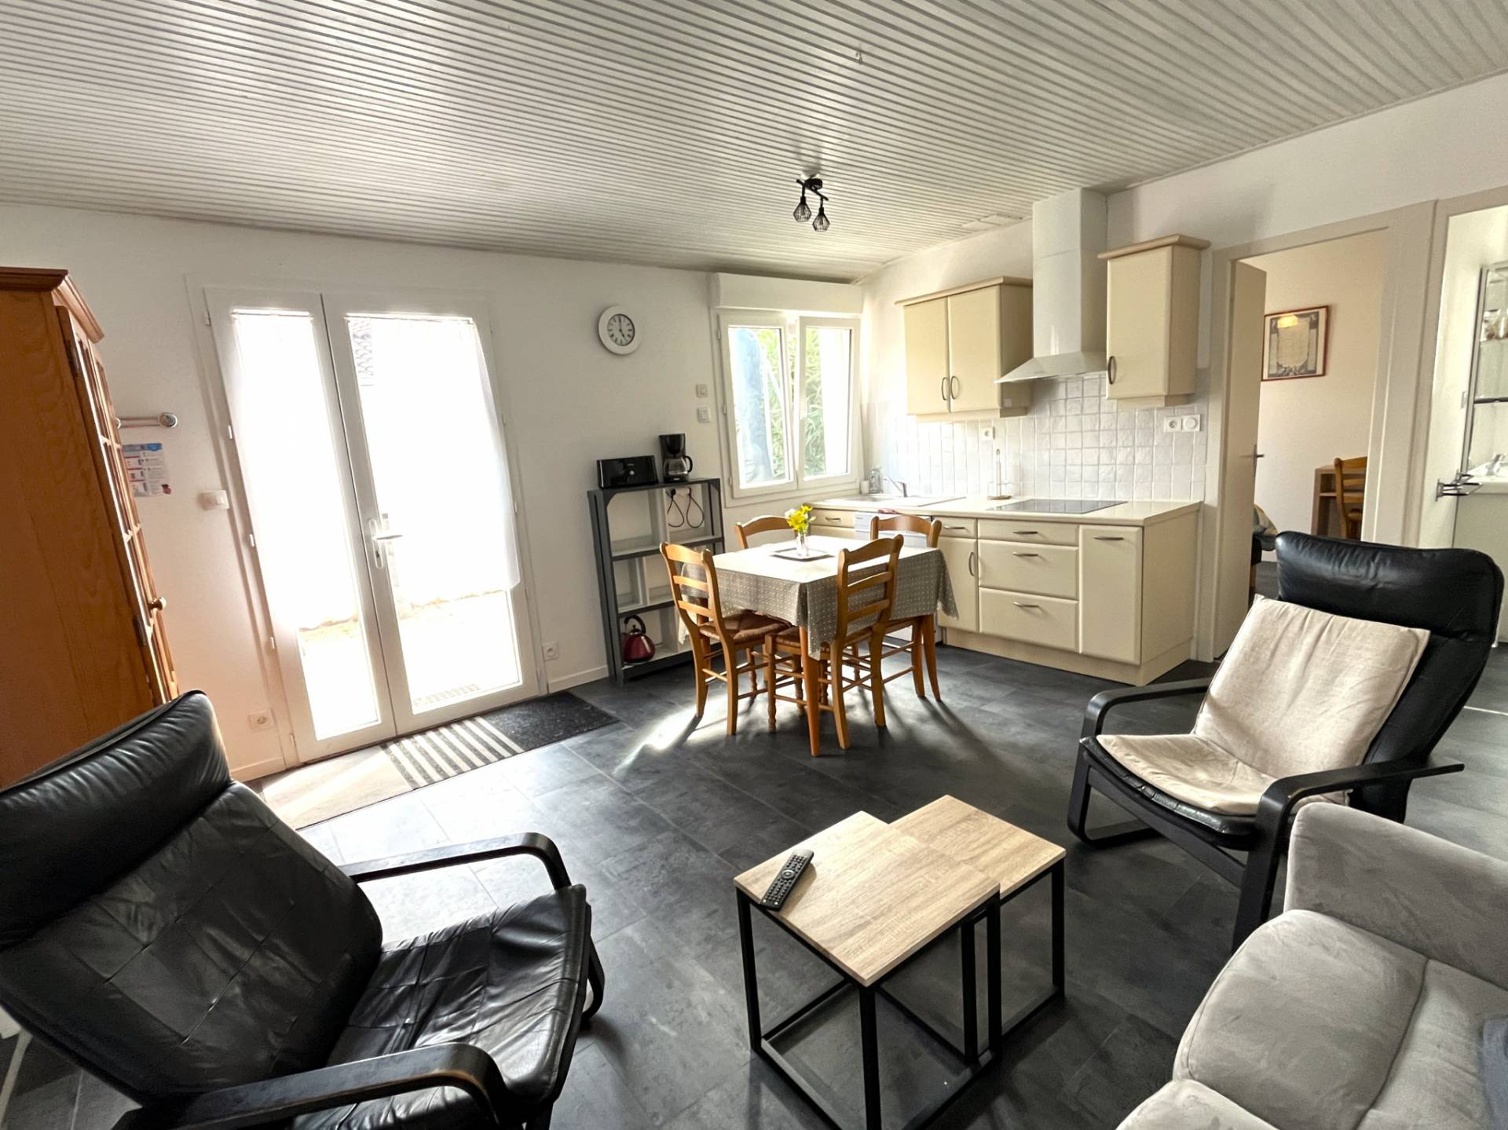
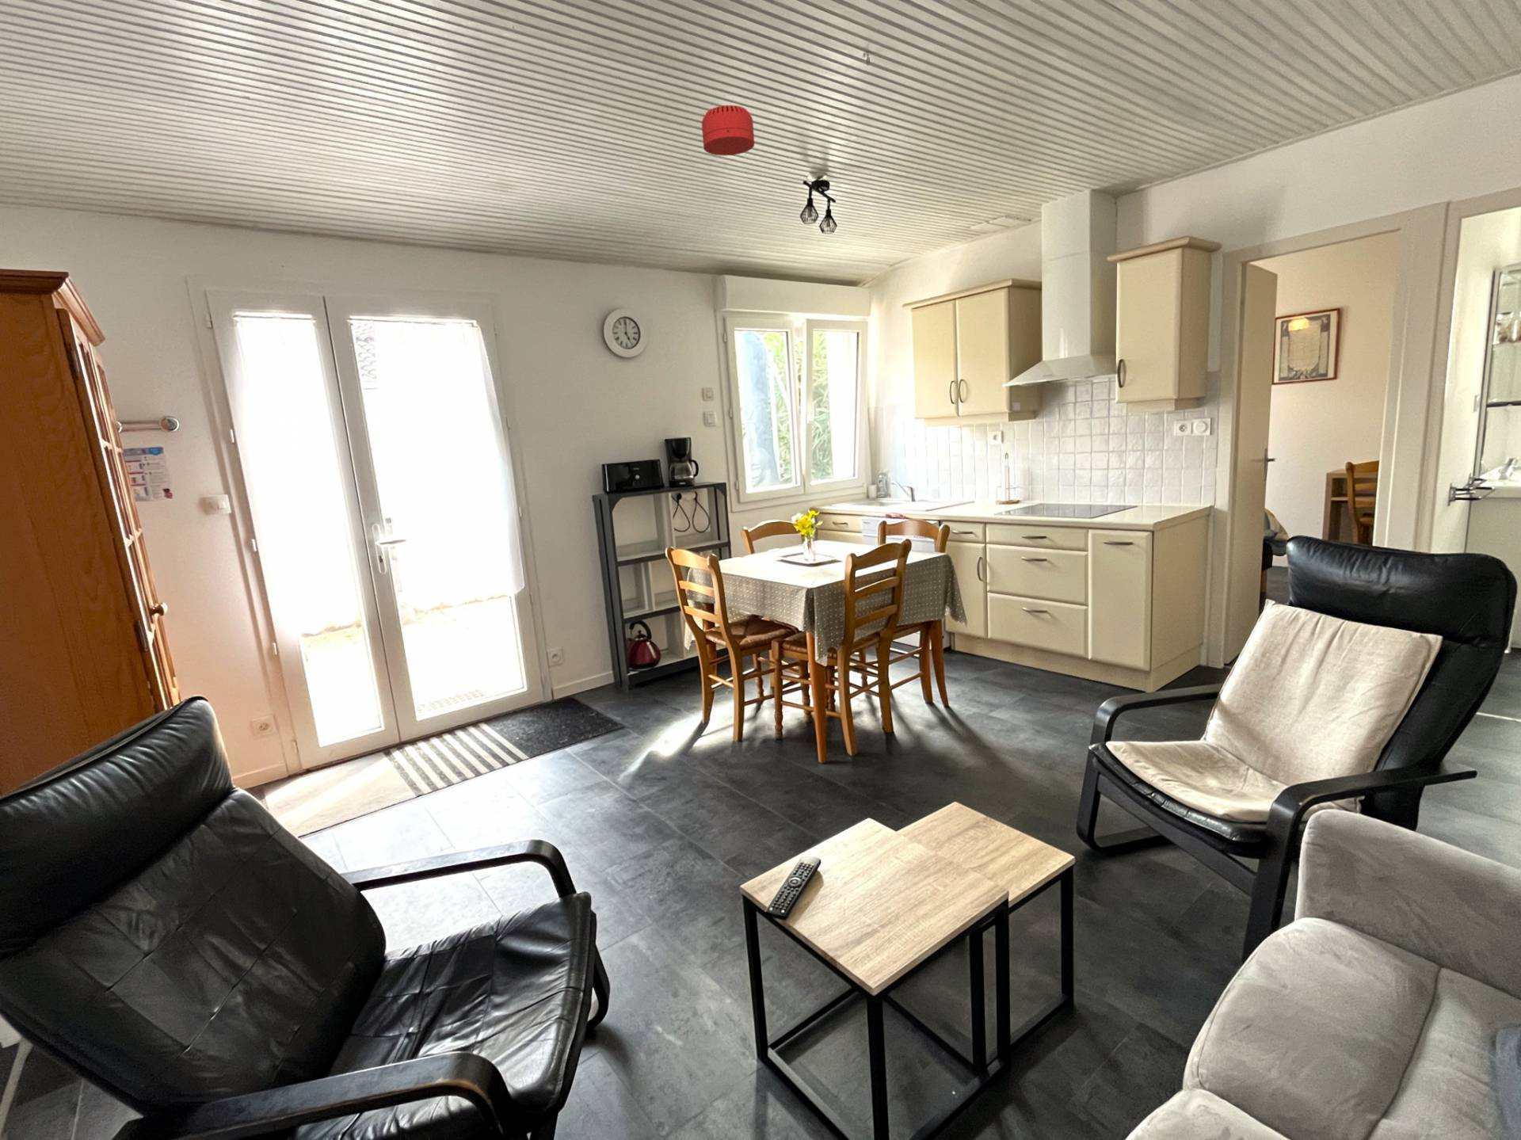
+ smoke detector (727, 129)
